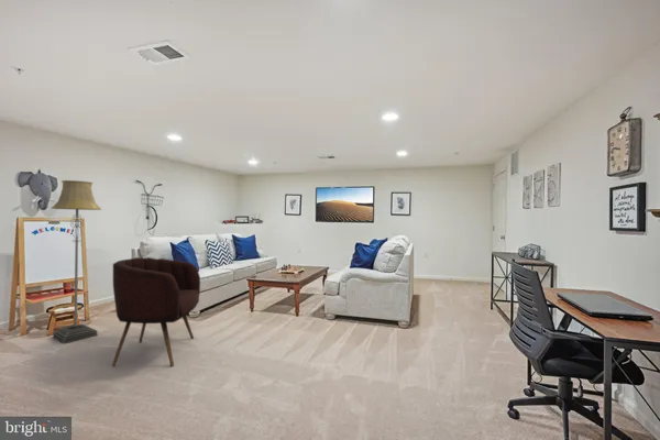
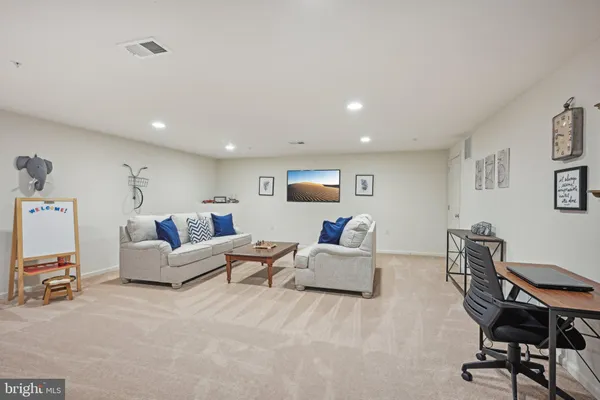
- floor lamp (76, 258)
- armchair (165, 305)
